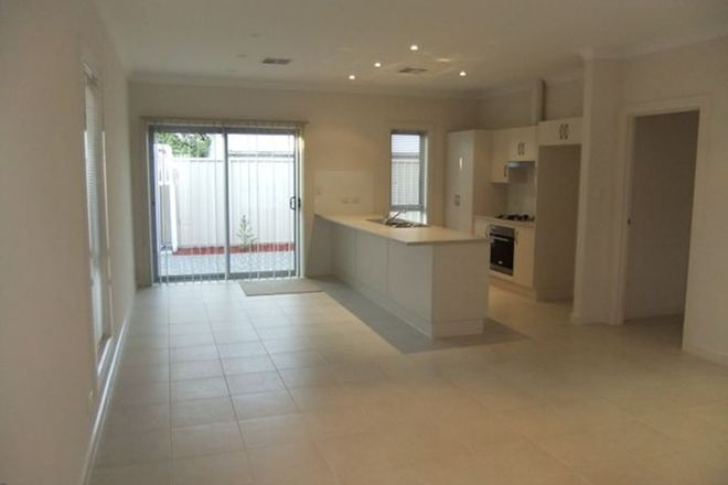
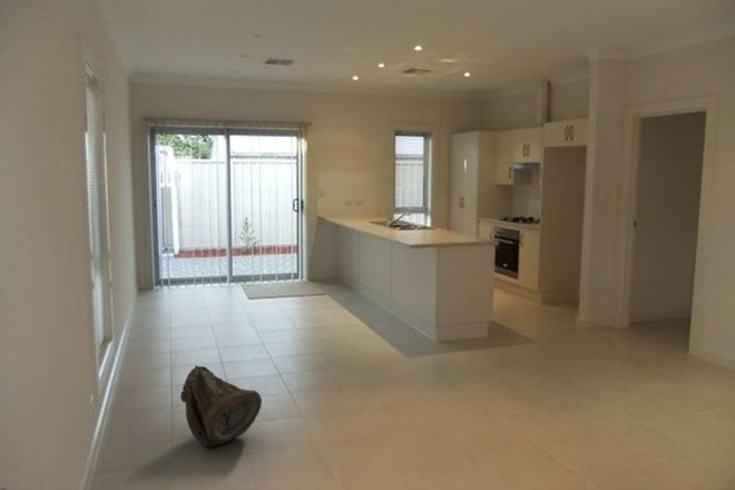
+ bag (220, 406)
